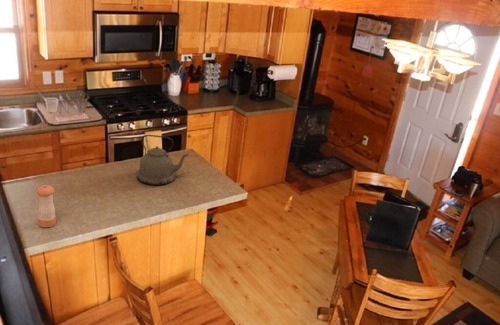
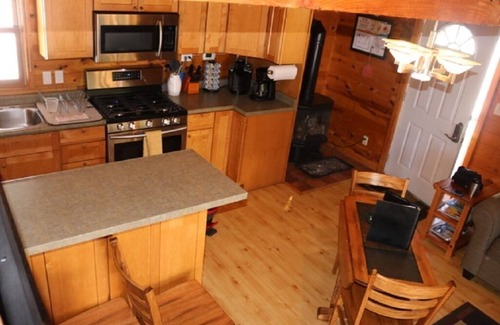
- kettle (159, 156)
- pepper shaker (46, 204)
